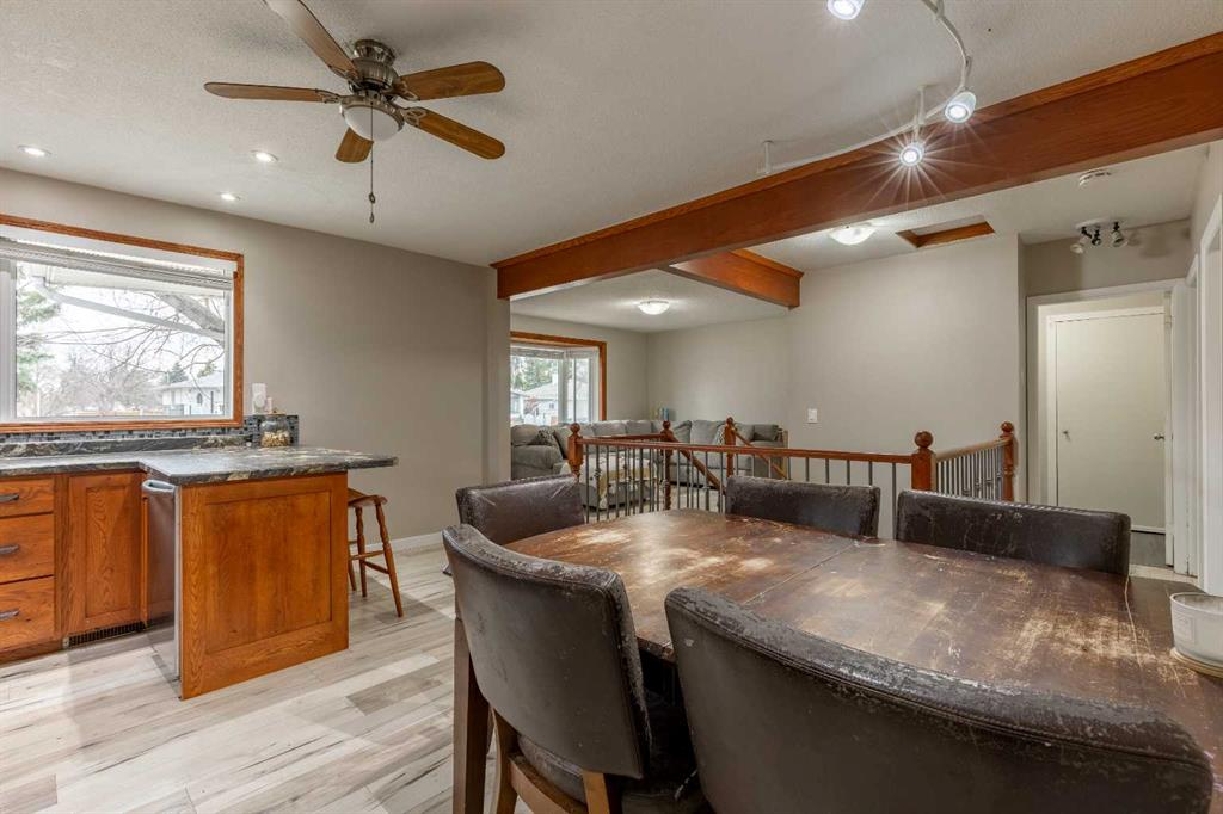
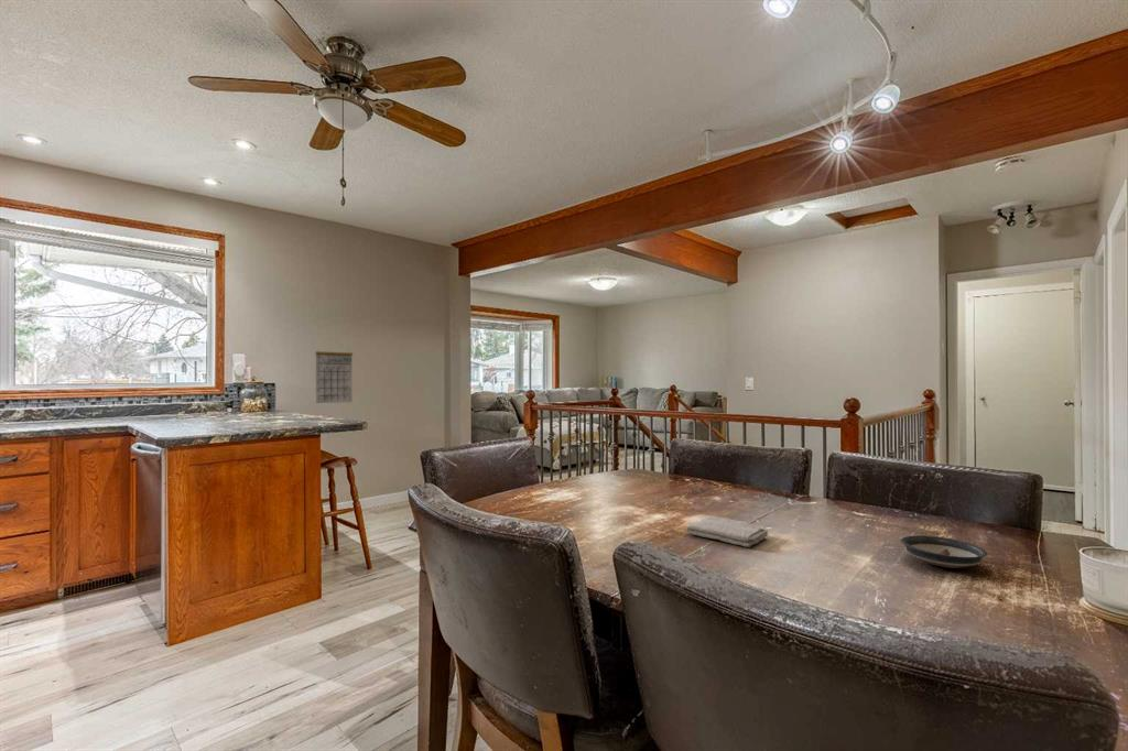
+ saucer (942, 554)
+ washcloth (726, 530)
+ calendar (334, 371)
